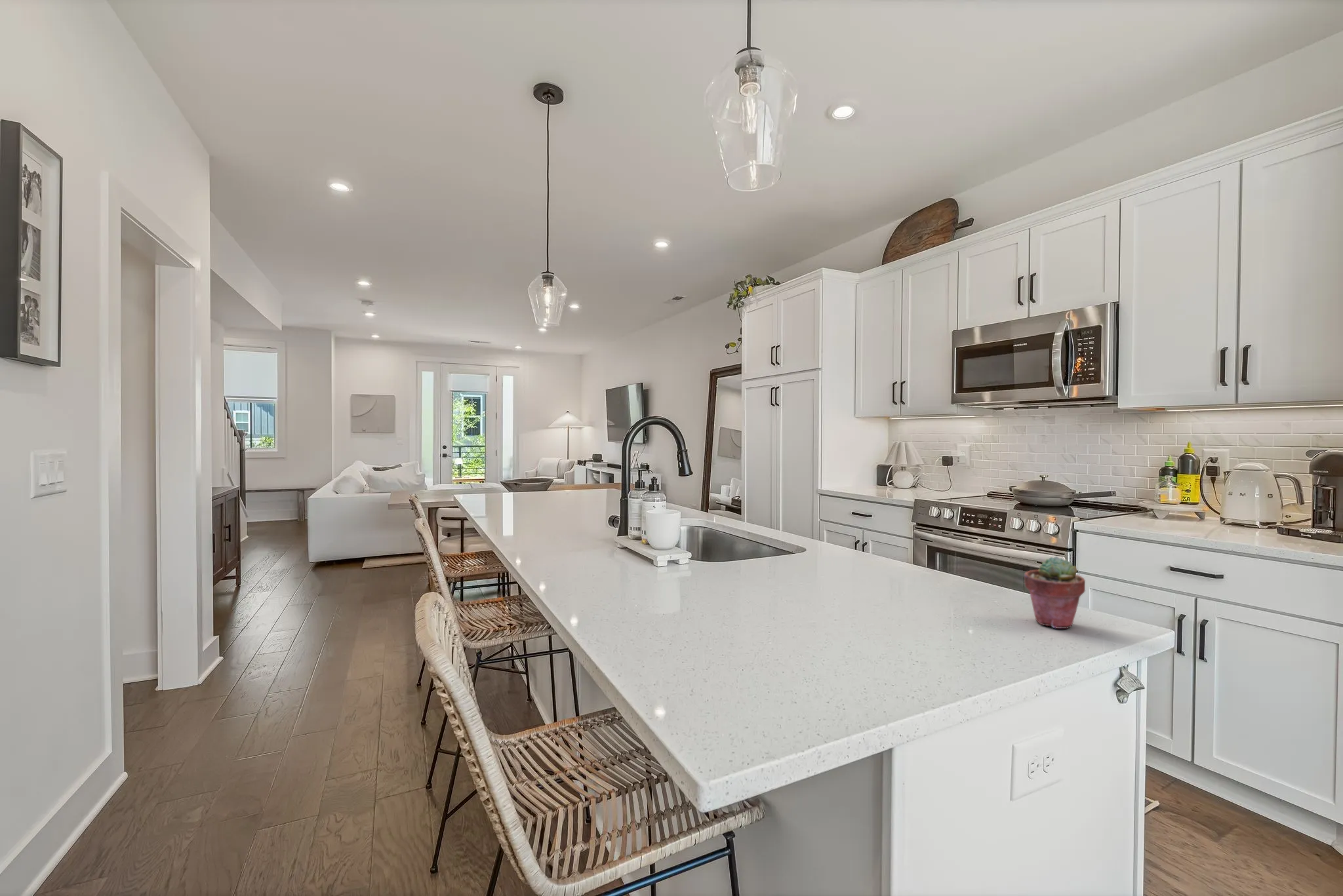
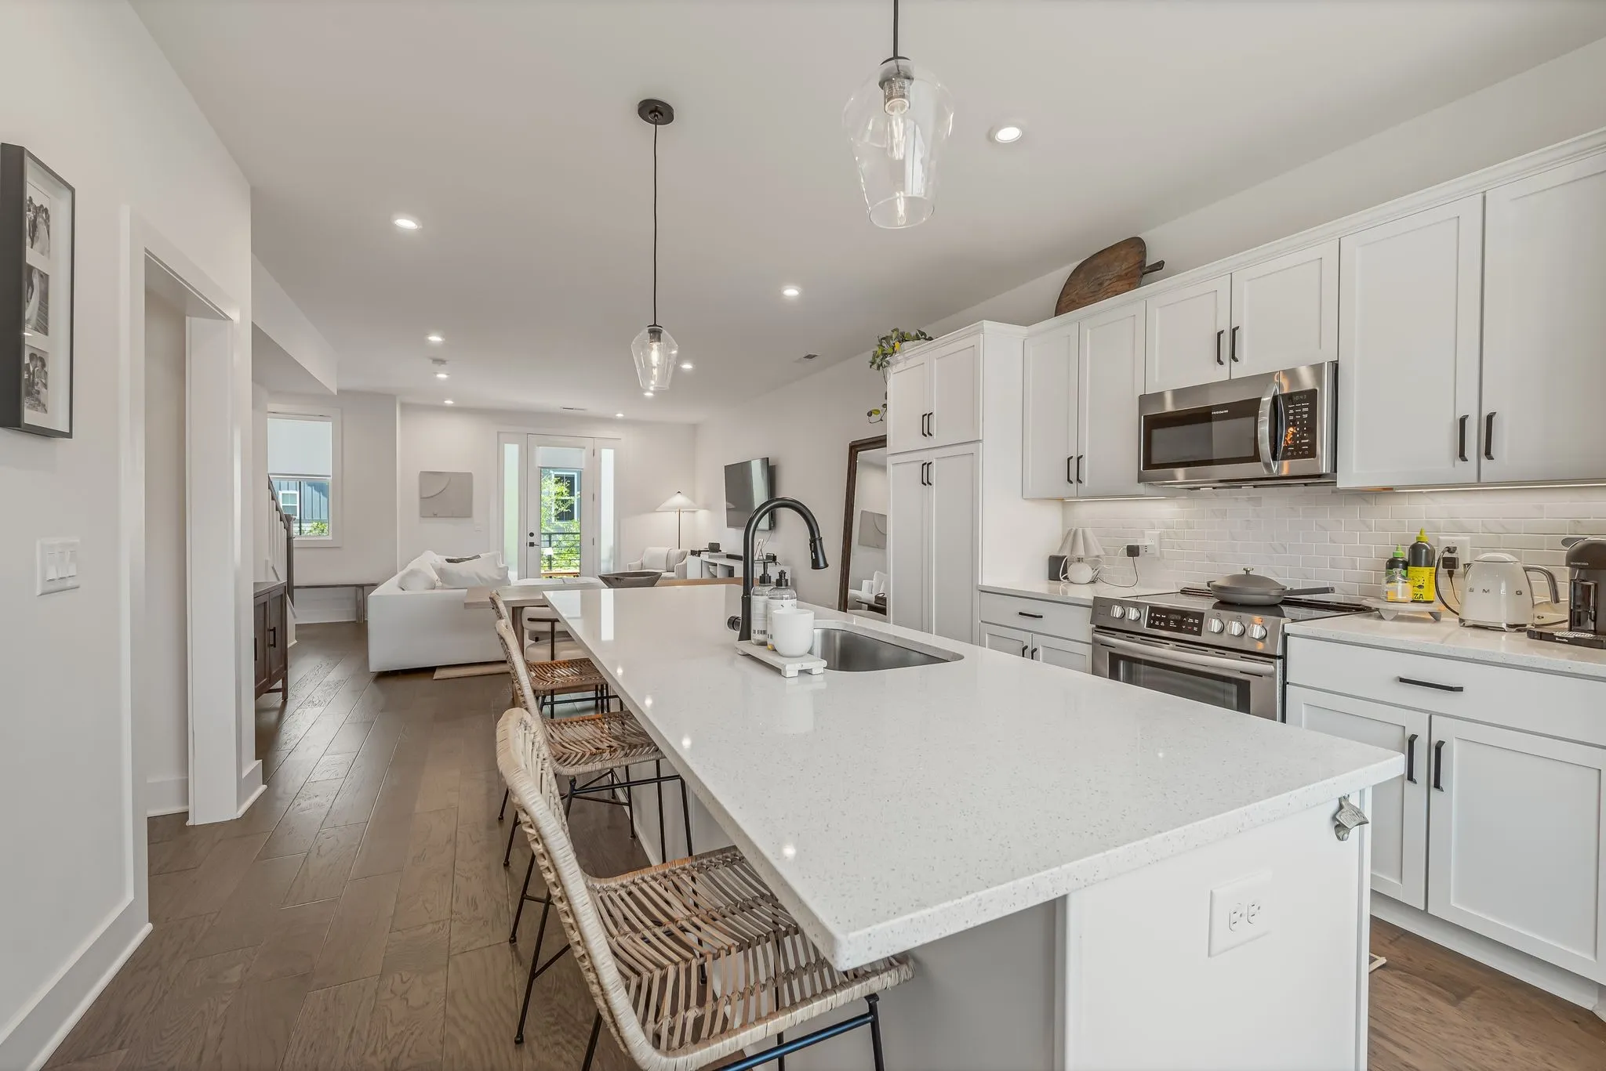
- potted succulent (1054, 589)
